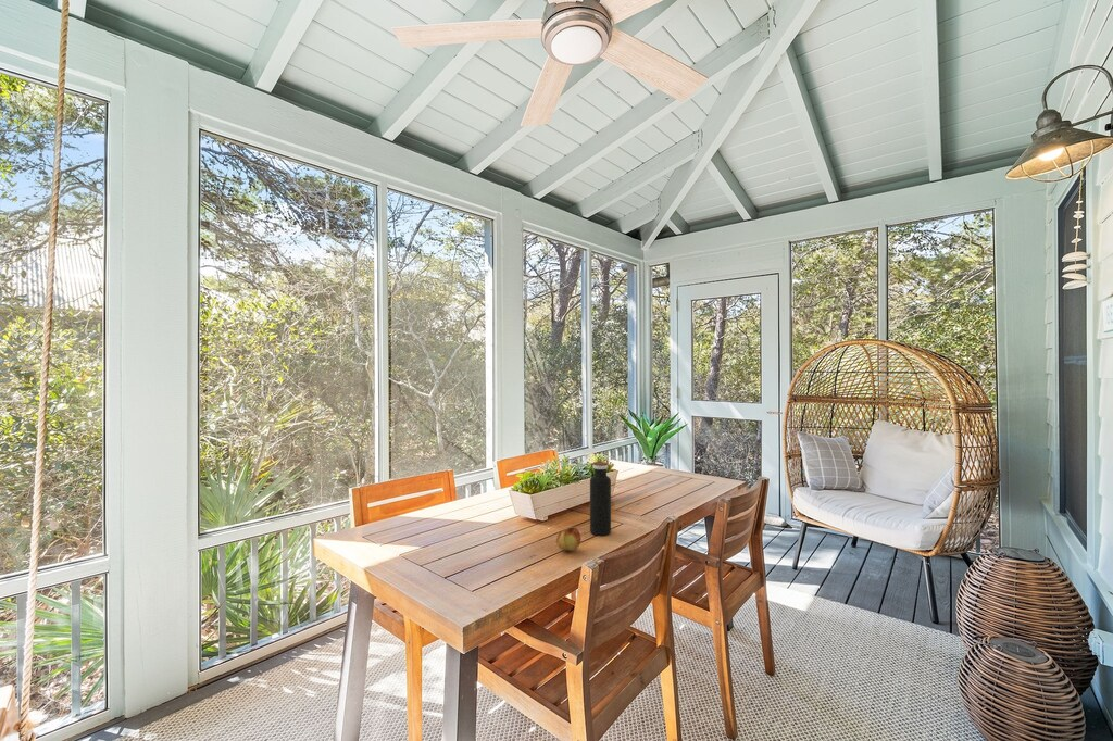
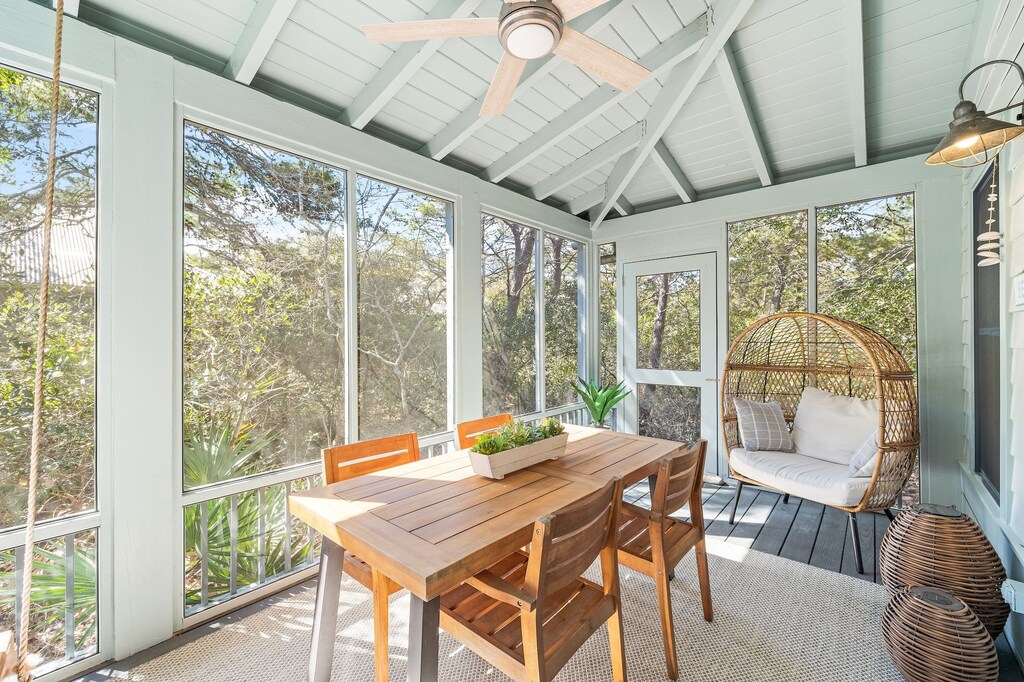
- fruit (568, 538)
- water bottle (600, 497)
